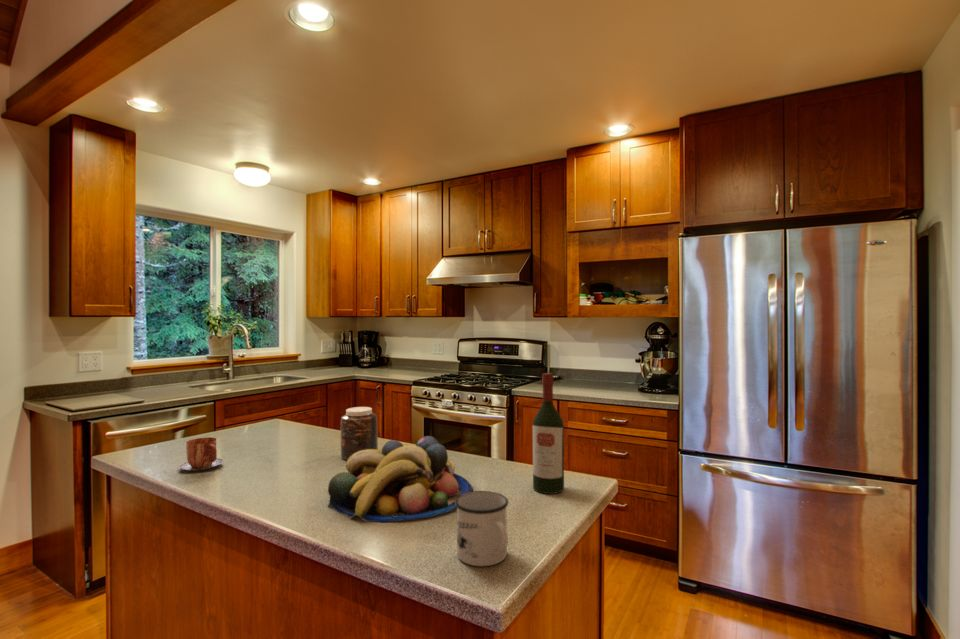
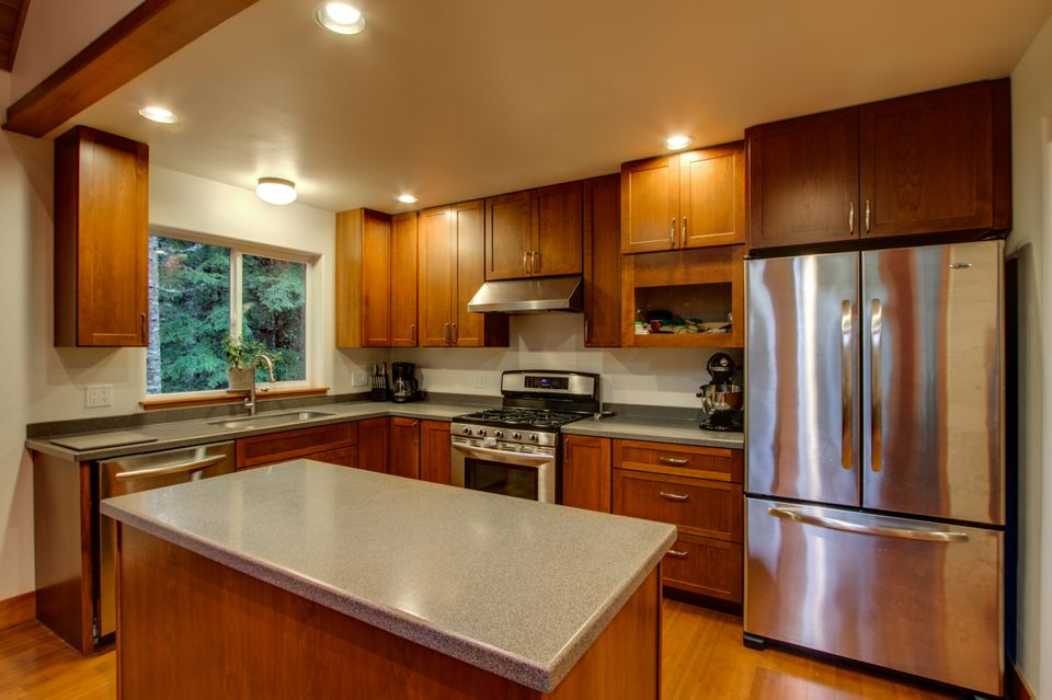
- fruit bowl (403, 468)
- mug (486, 530)
- wine bottle (548, 431)
- mug (202, 453)
- jar (359, 432)
